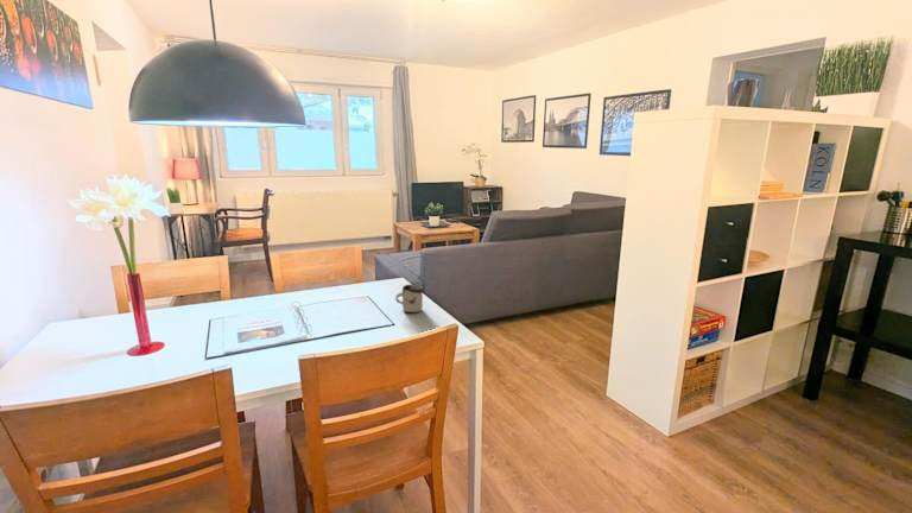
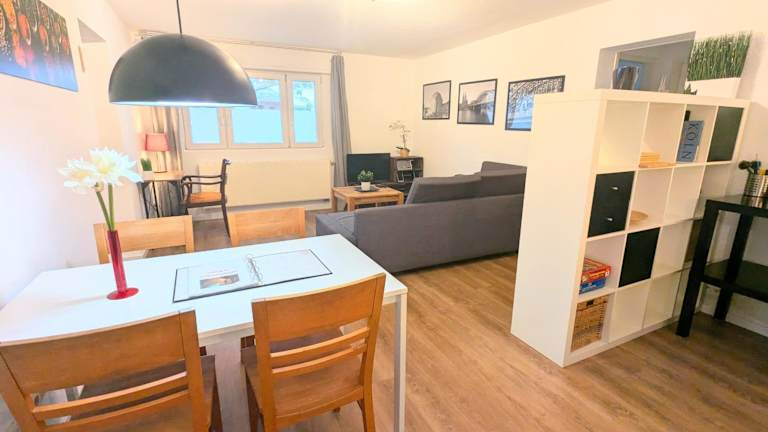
- cup (408, 298)
